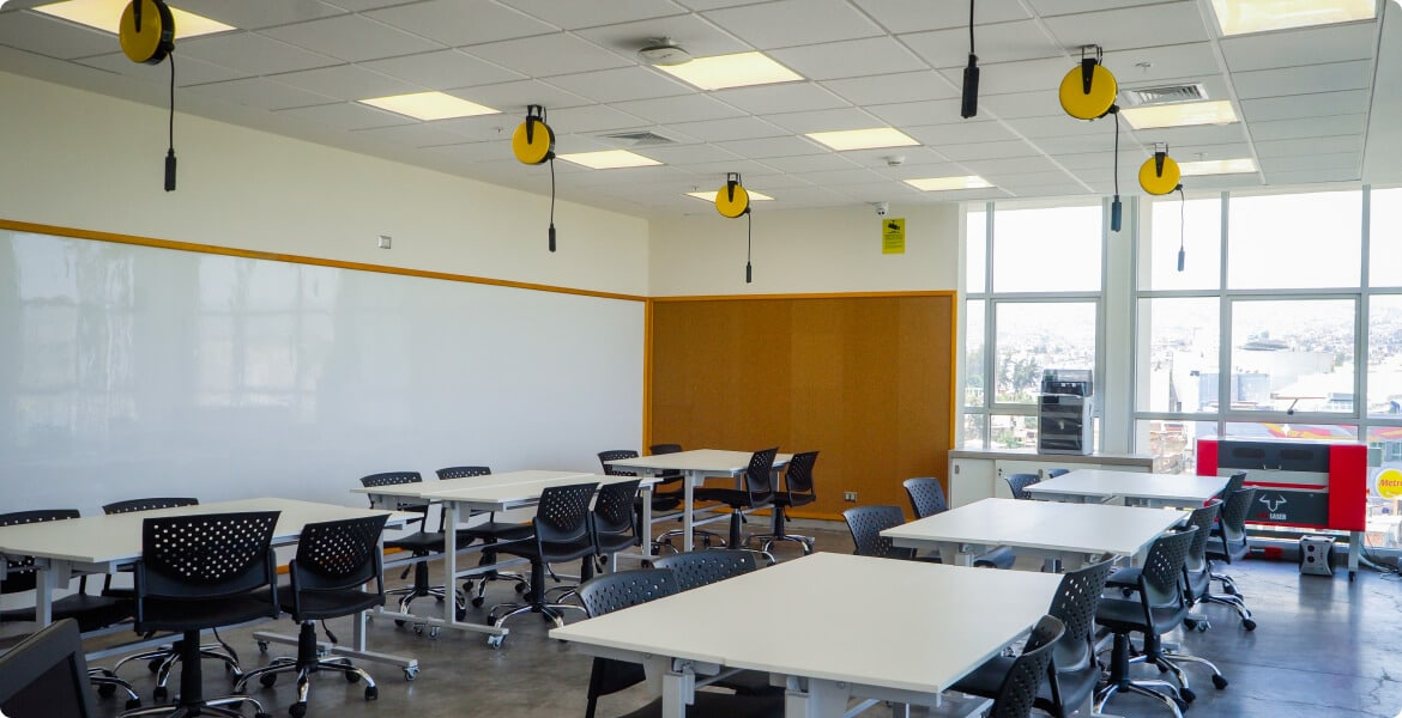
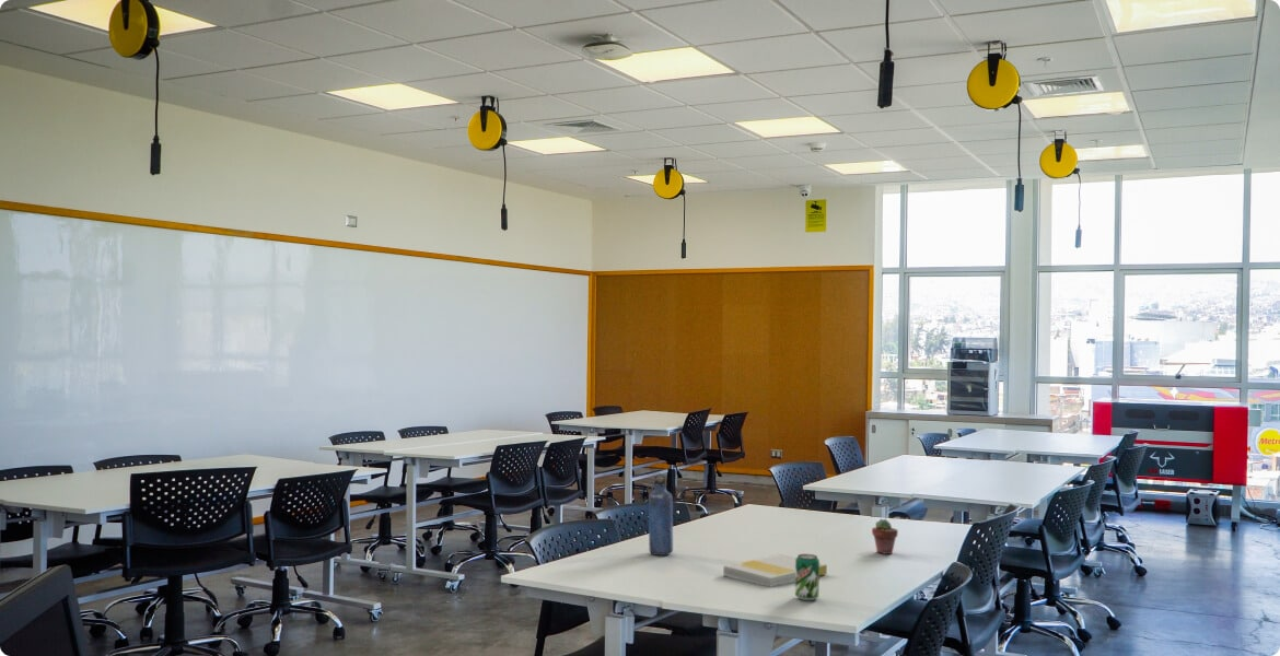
+ water bottle (660, 513)
+ book (775, 570)
+ potted succulent (884, 535)
+ beverage can (806, 576)
